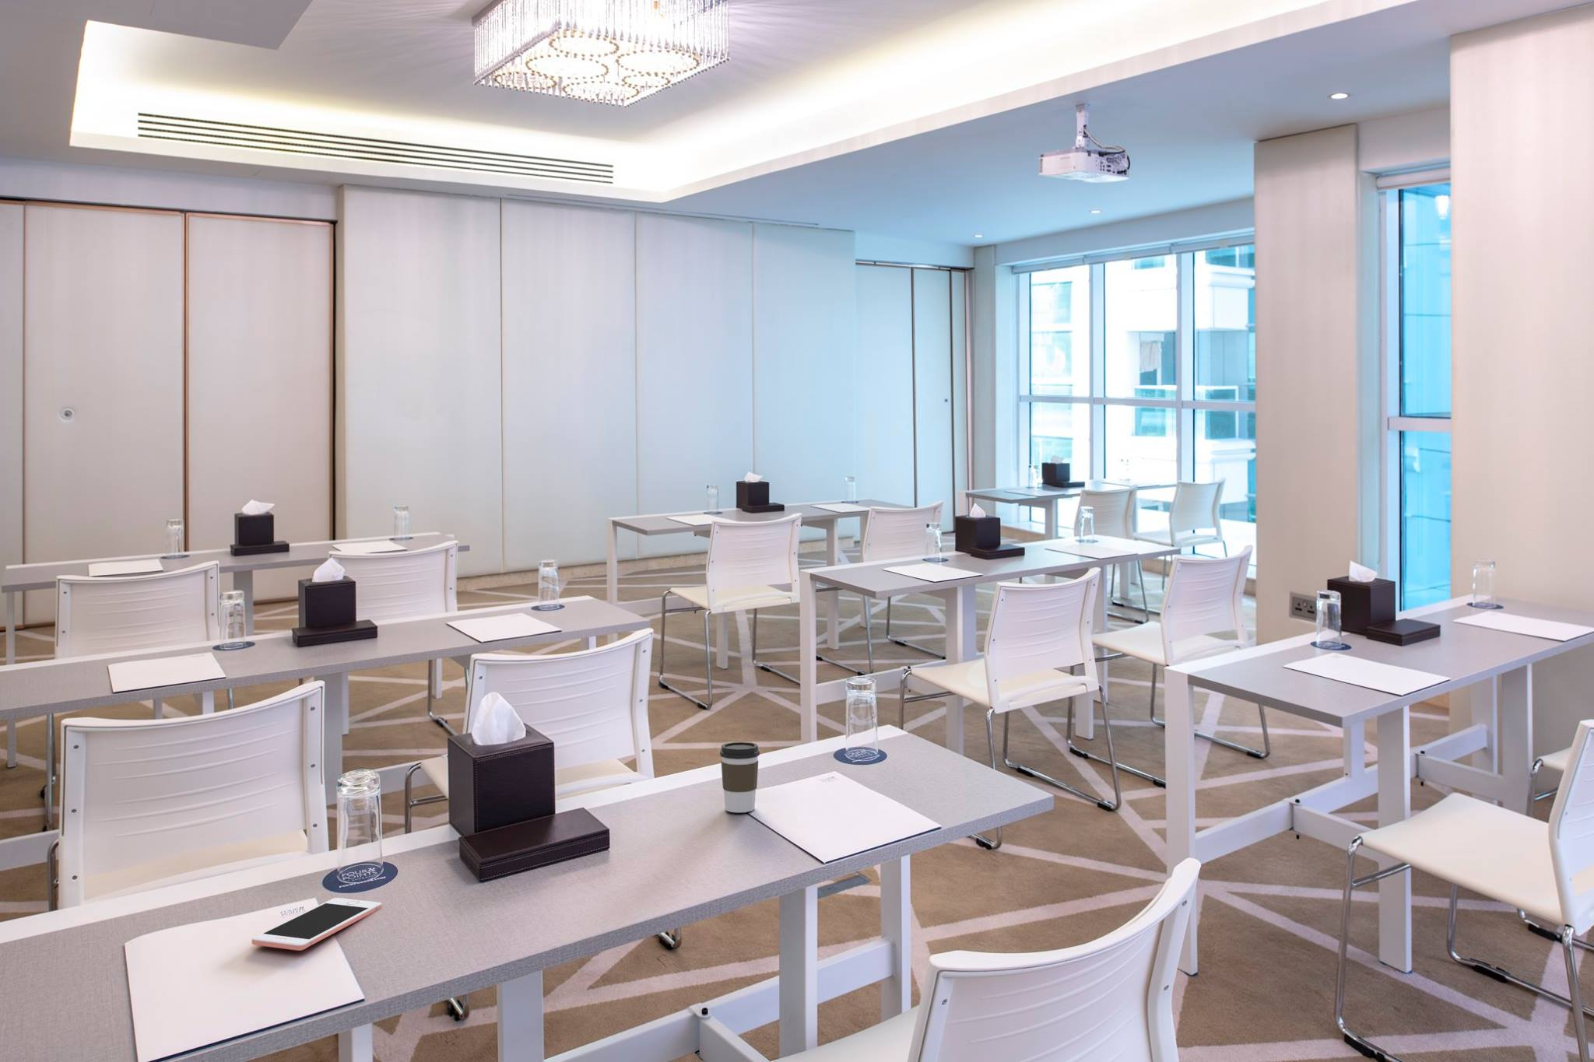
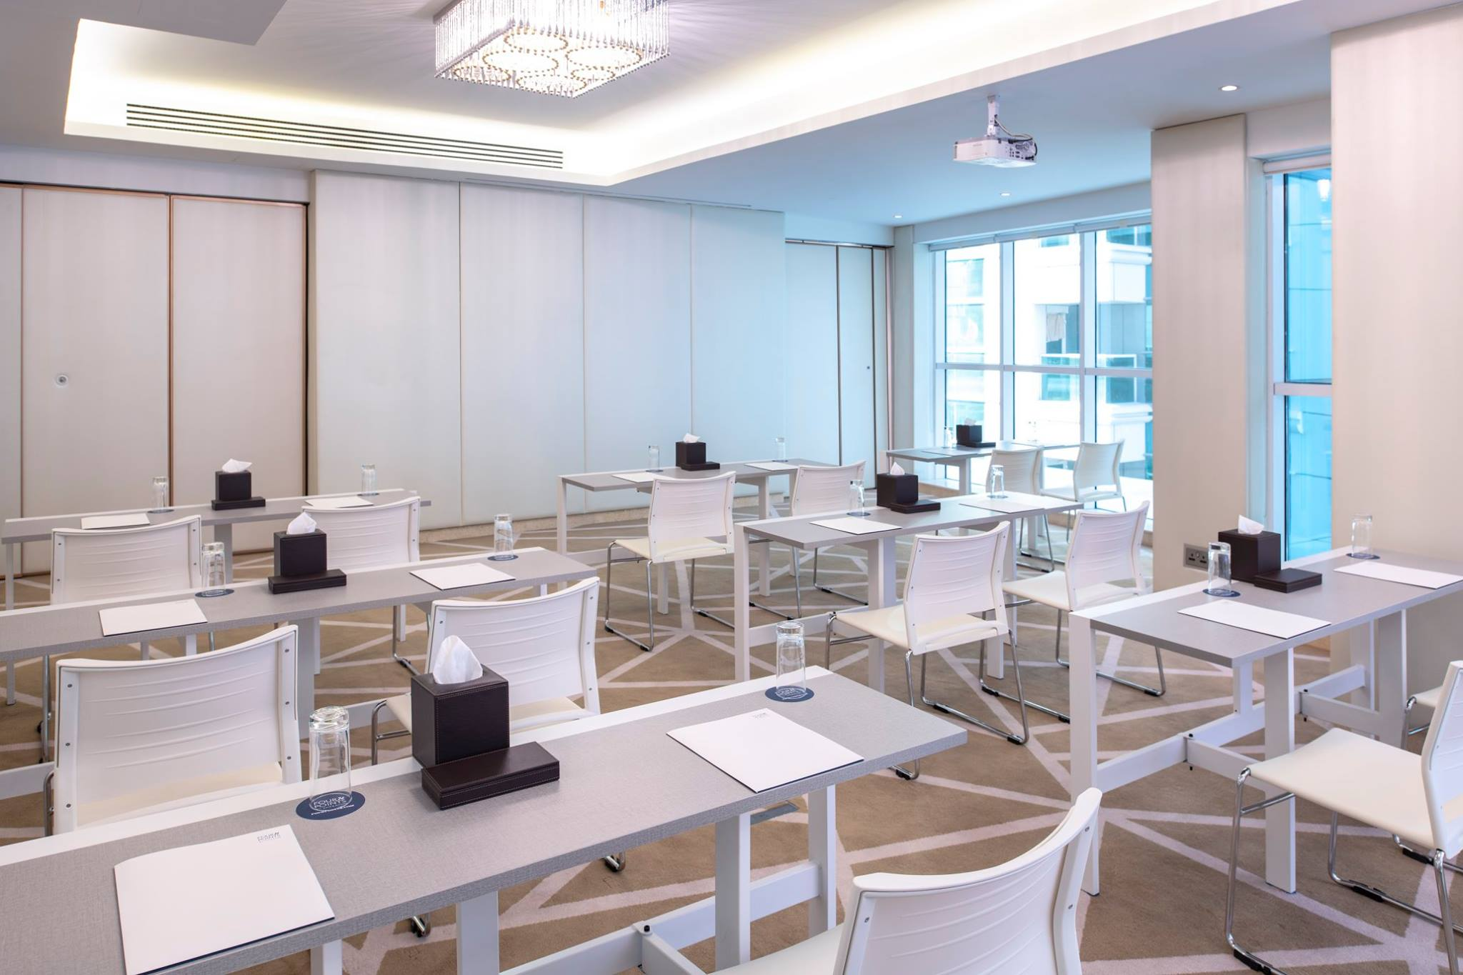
- coffee cup (740, 778)
- cell phone (319, 922)
